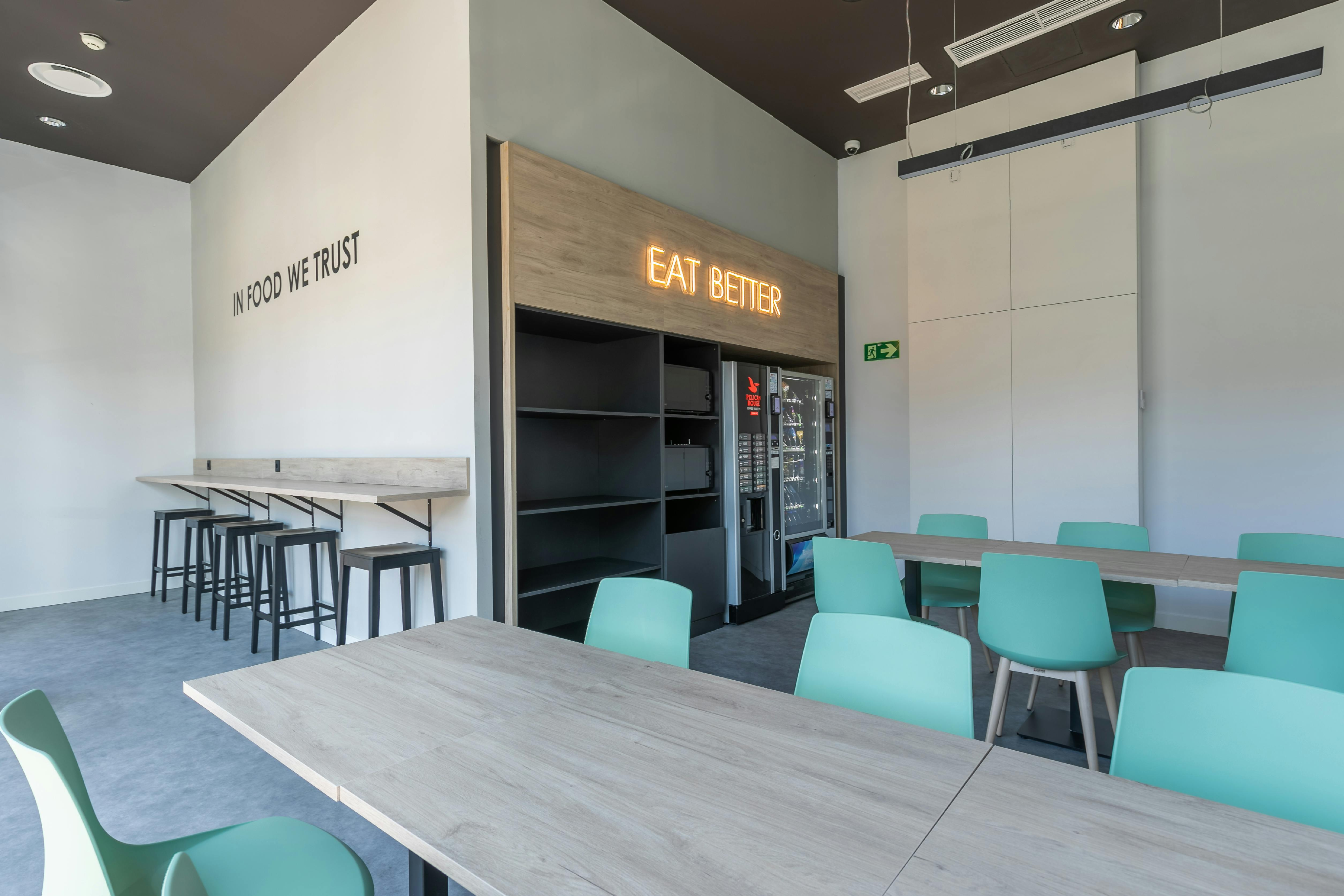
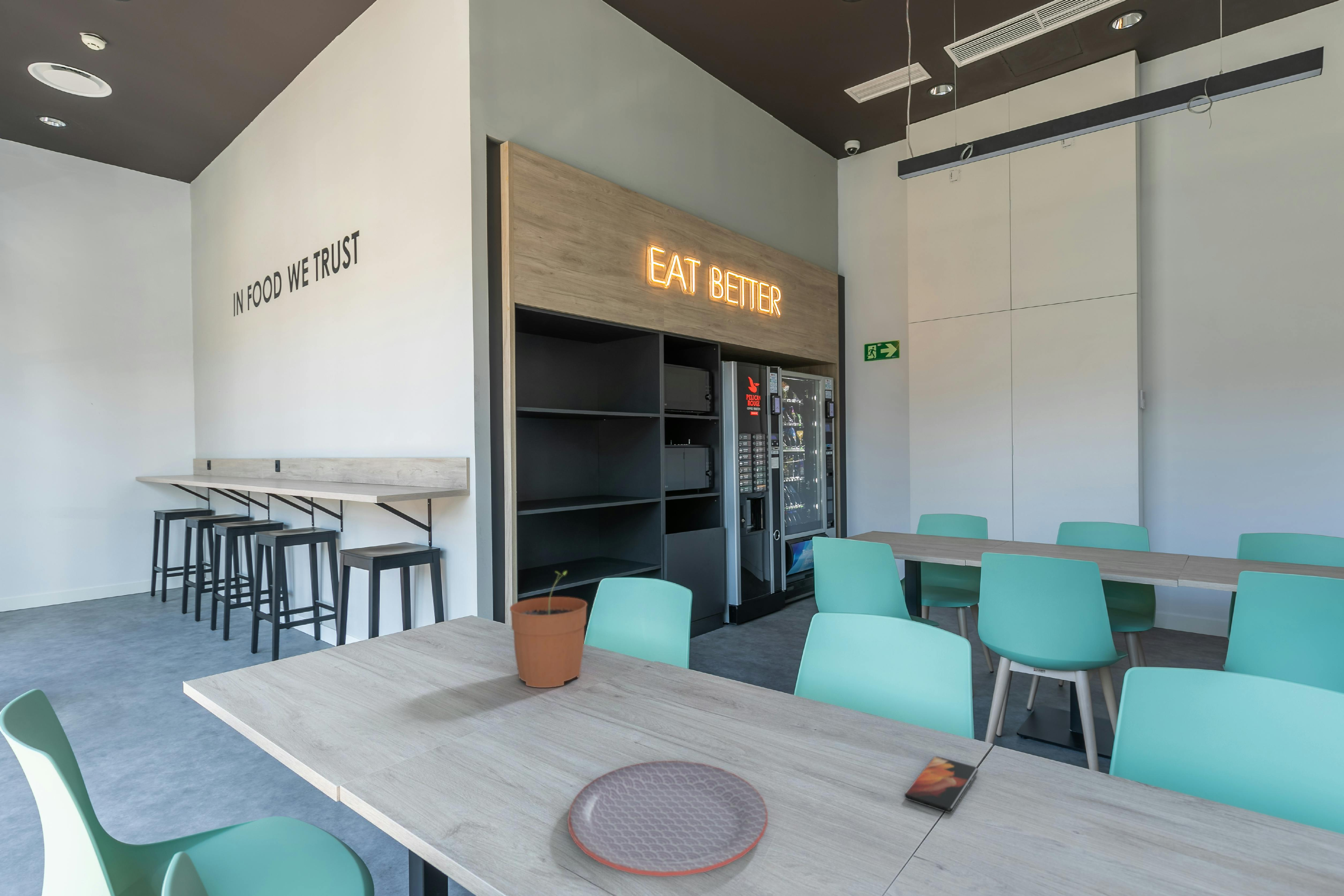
+ plant pot (549, 623)
+ smartphone (942, 782)
+ plate (668, 816)
